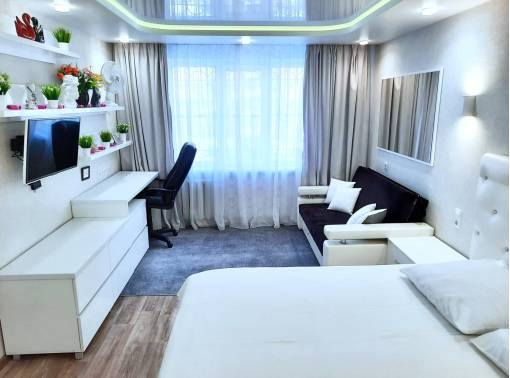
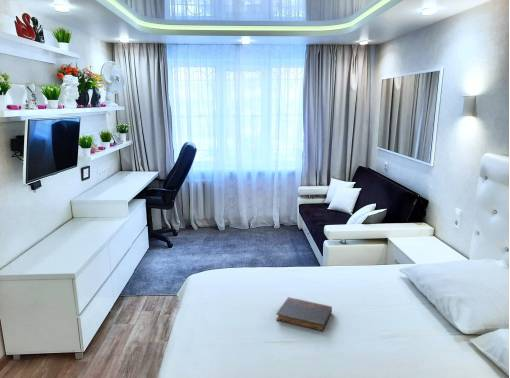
+ book (304, 313)
